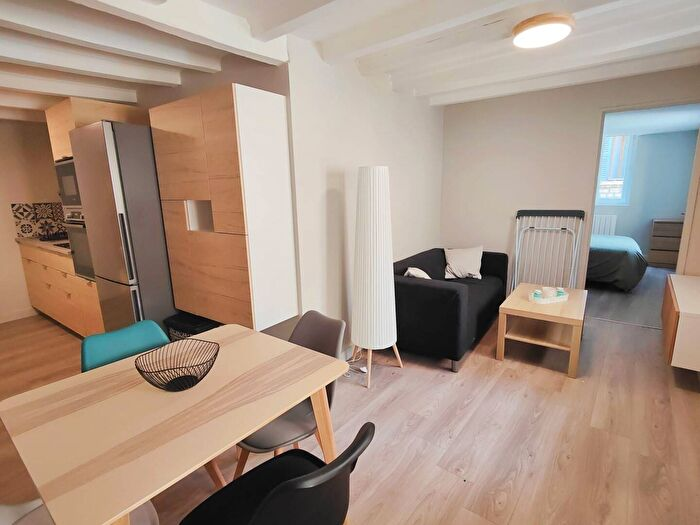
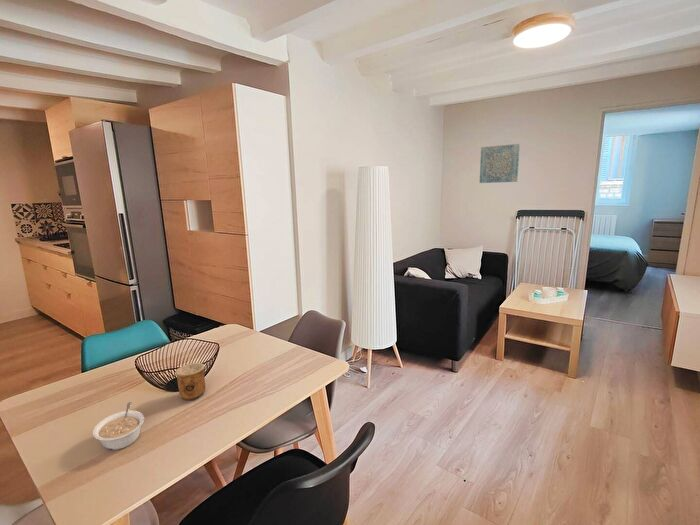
+ wall art (499, 164)
+ legume (119, 429)
+ cup (191, 381)
